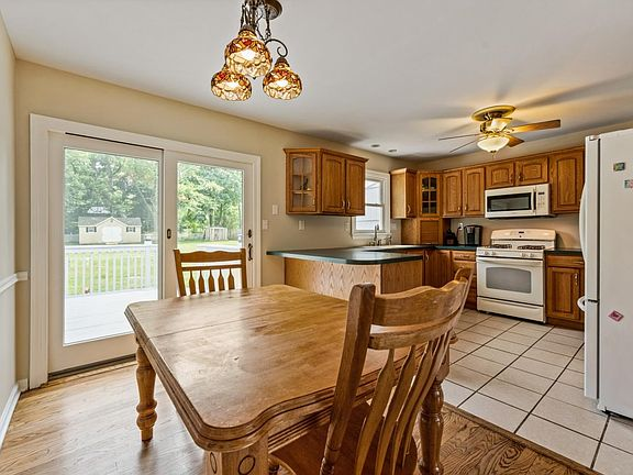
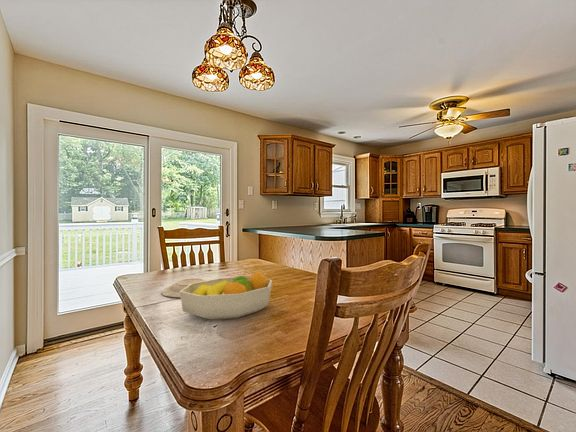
+ plate (189, 284)
+ fruit bowl (229, 292)
